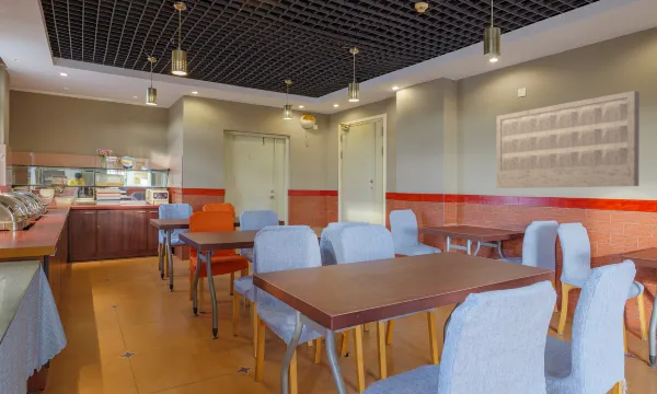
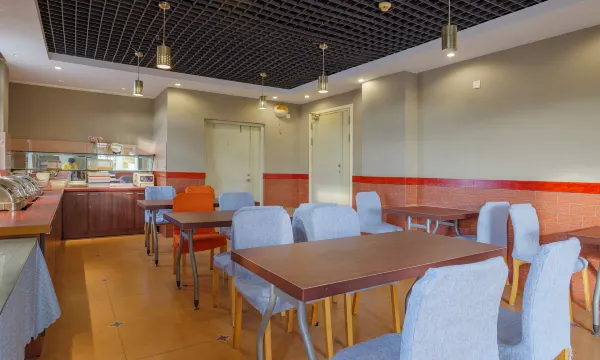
- wall panel (557, 146)
